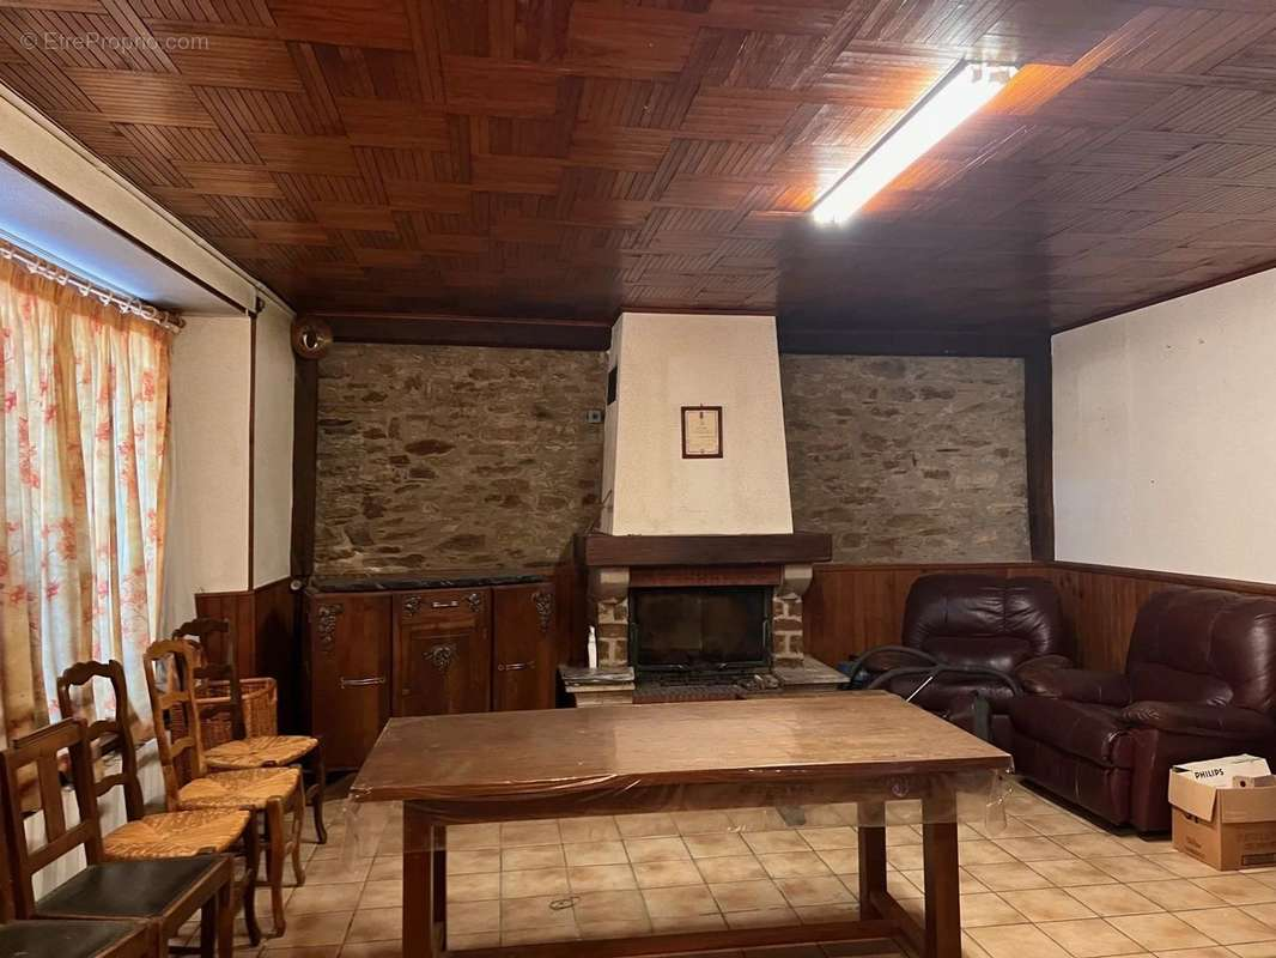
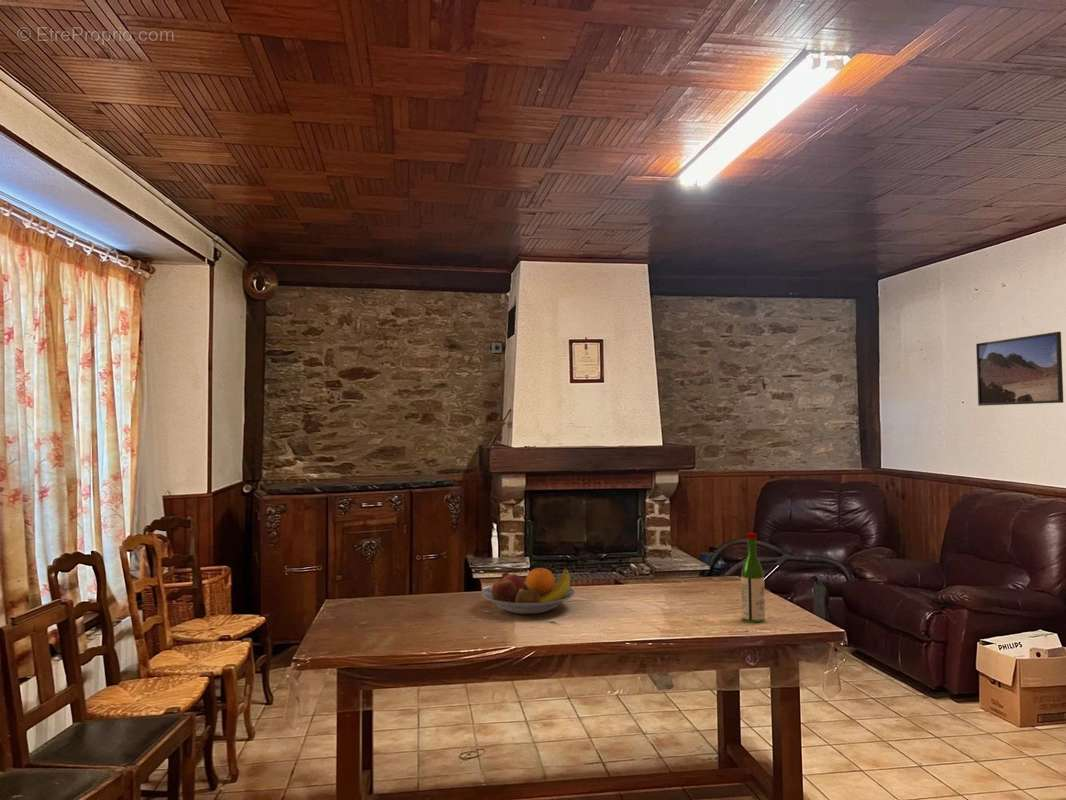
+ fruit bowl (528, 588)
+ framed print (1016, 371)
+ wine bottle (752, 577)
